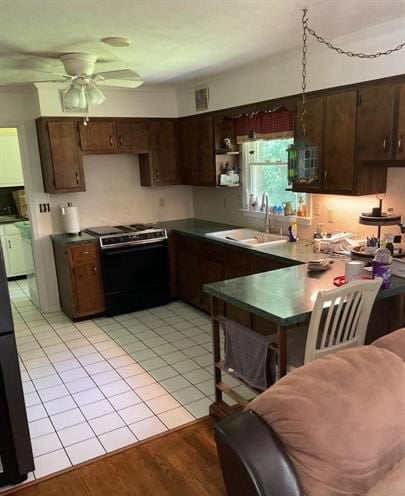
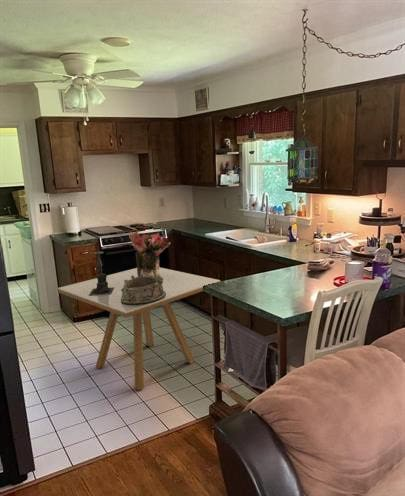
+ candle holder (99, 268)
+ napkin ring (142, 287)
+ bouquet (149, 254)
+ dining table (141, 325)
